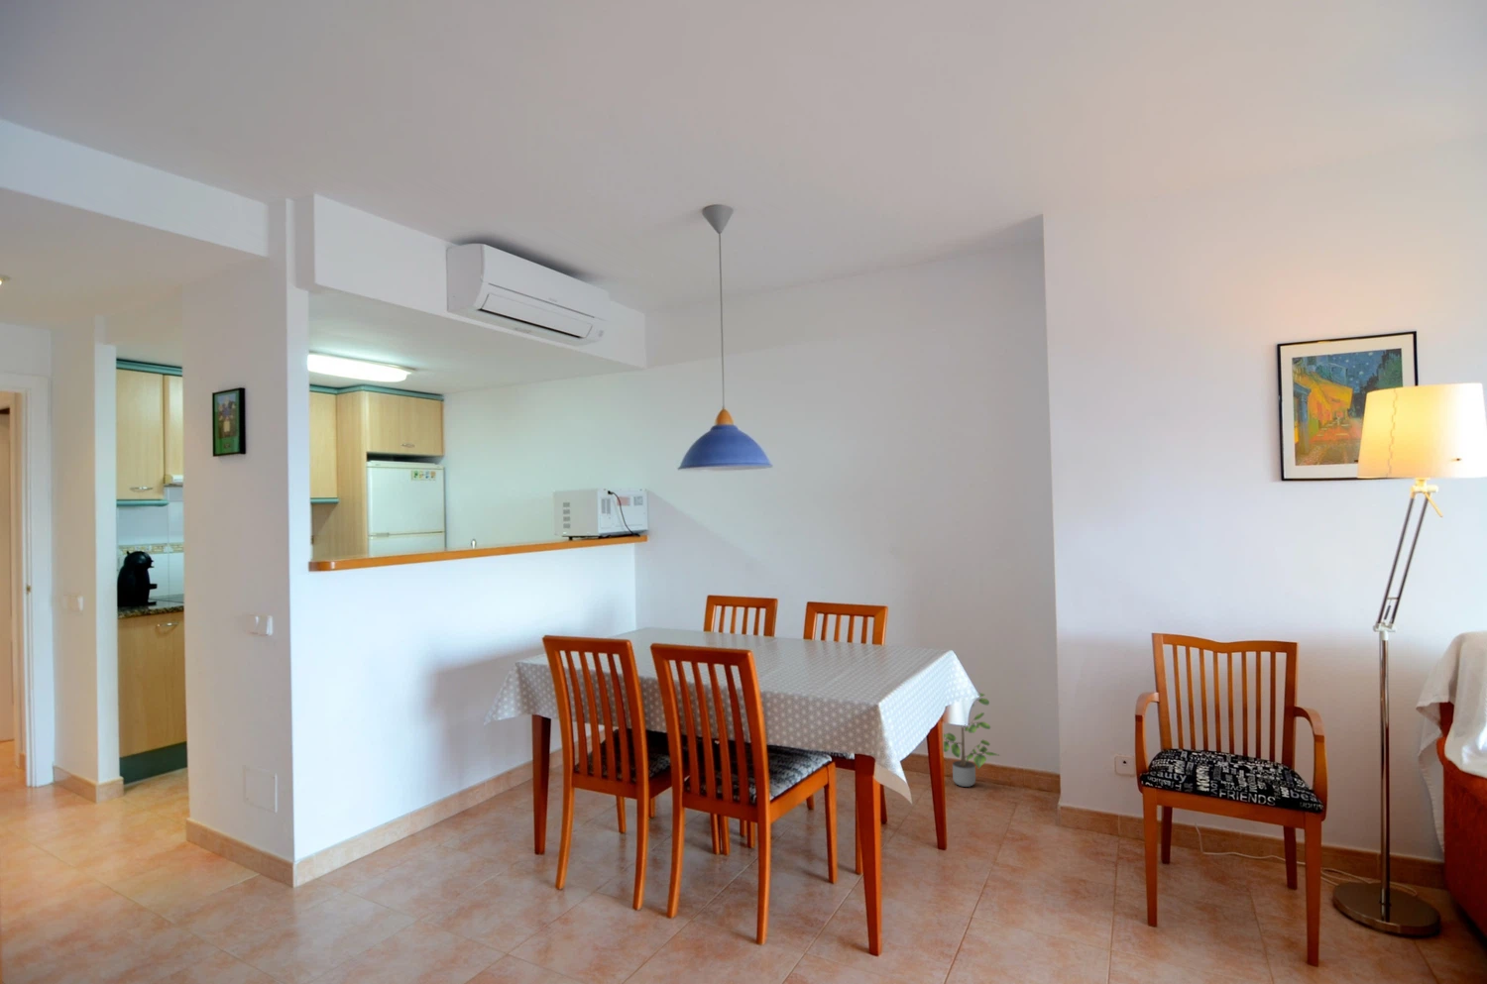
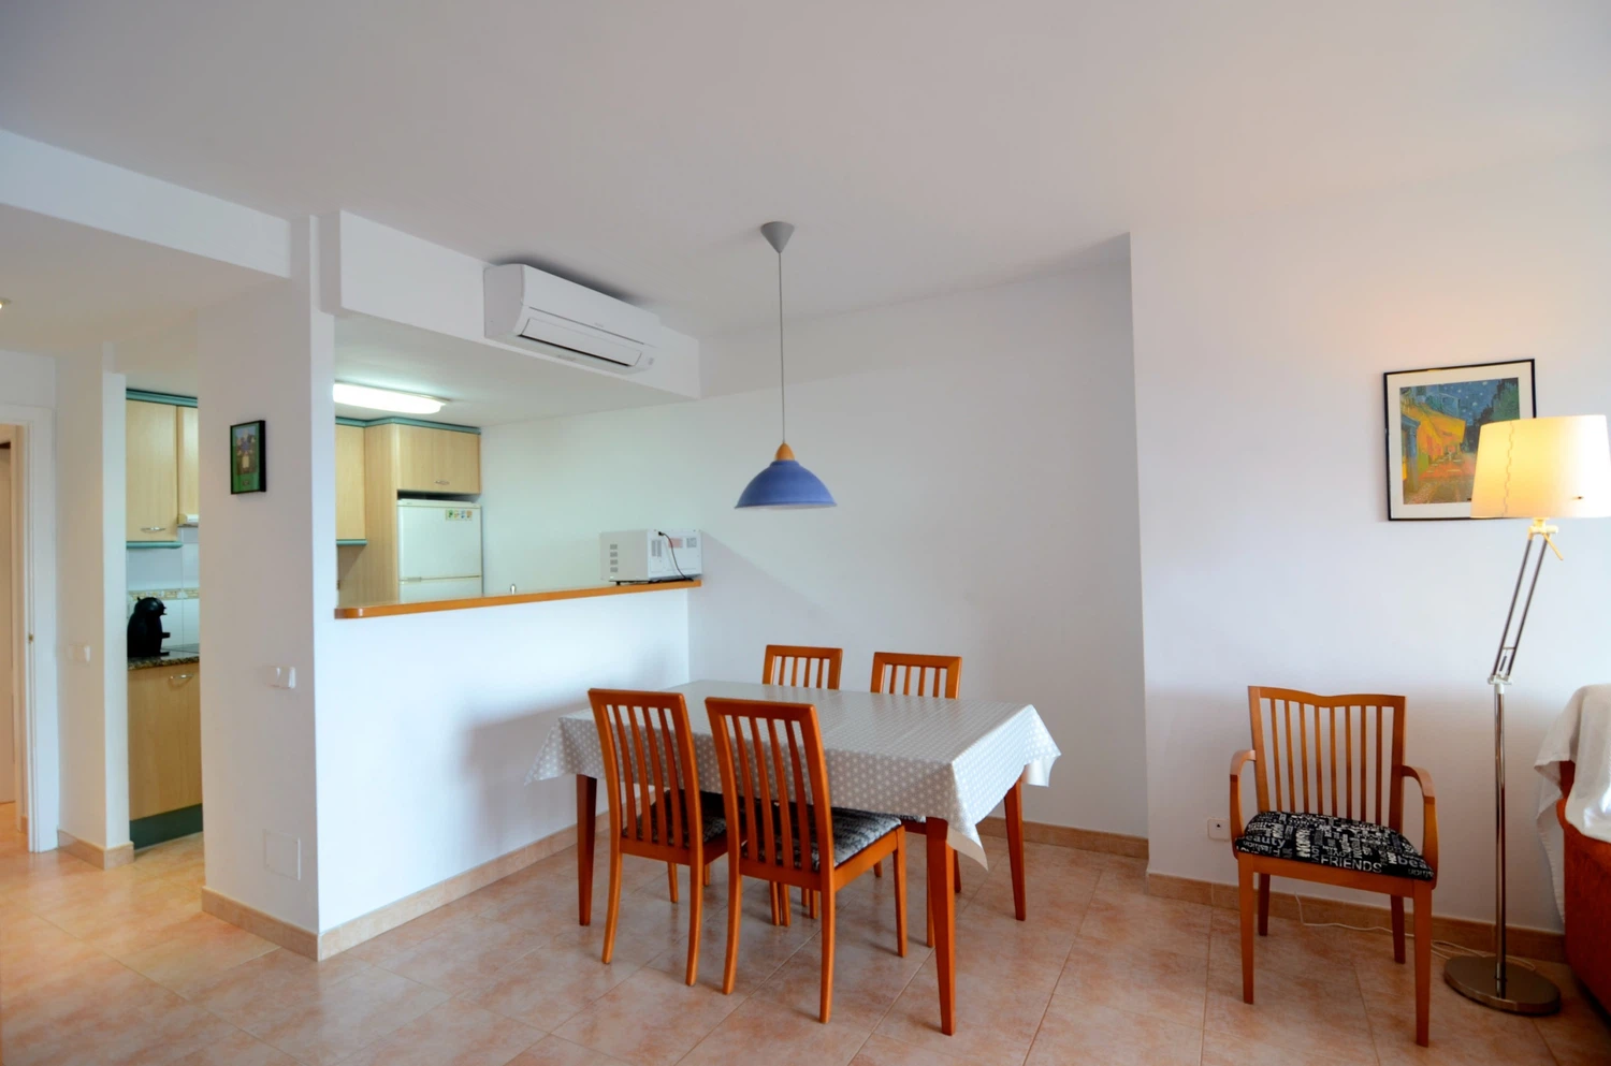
- potted plant (972, 733)
